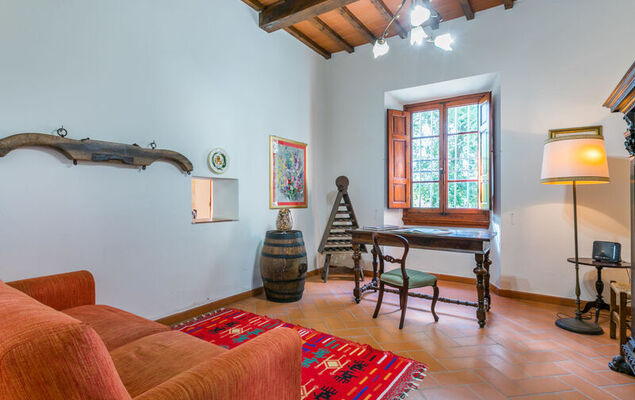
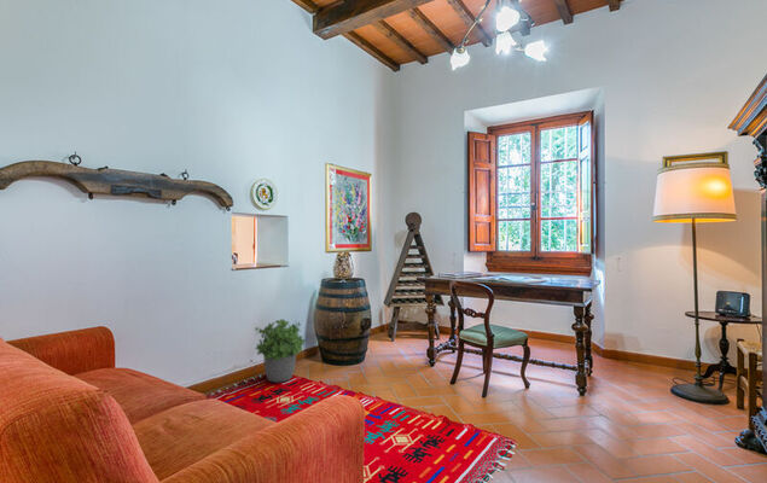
+ potted plant (280, 348)
